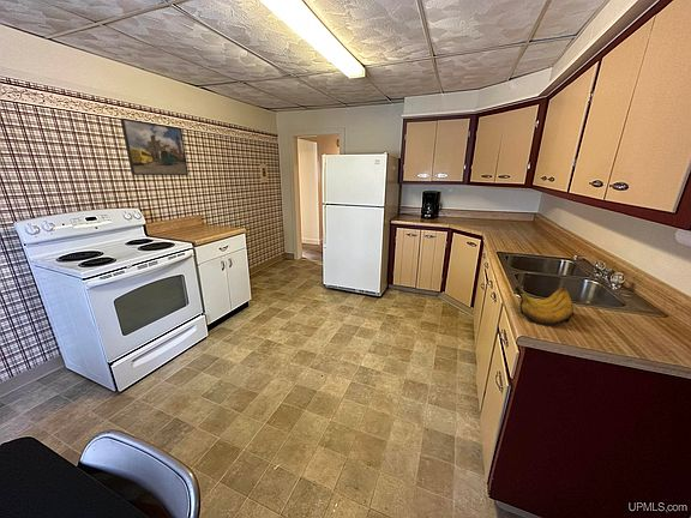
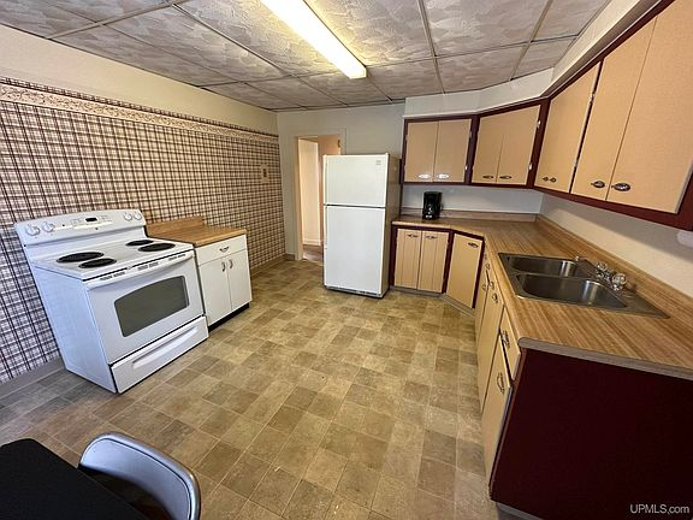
- banana bunch (548, 303)
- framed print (158, 150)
